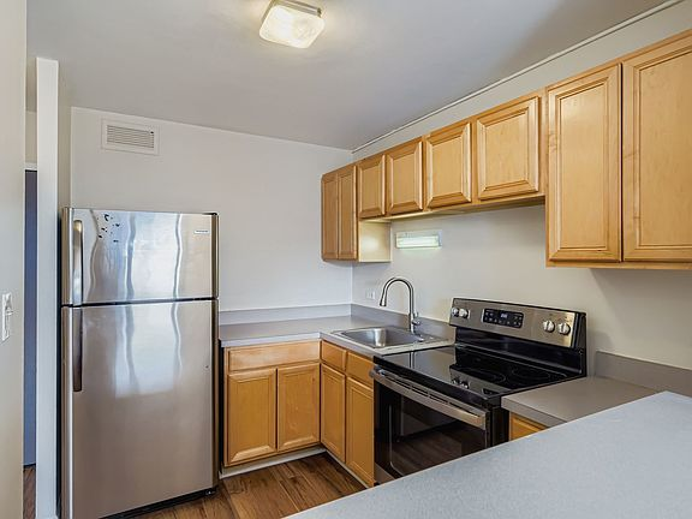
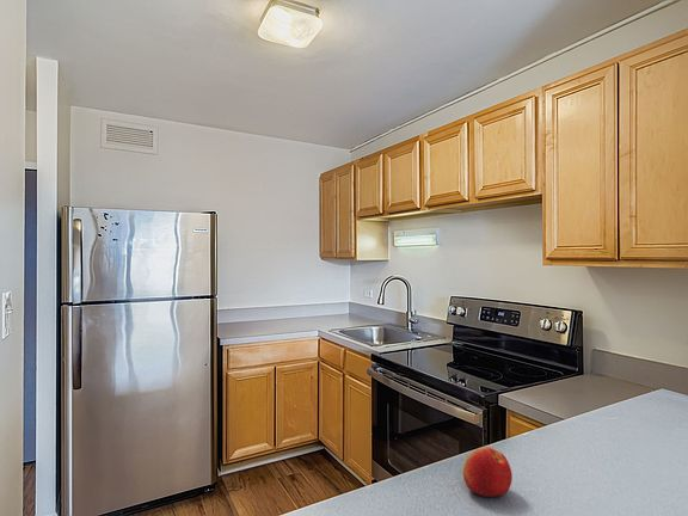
+ apple (486, 468)
